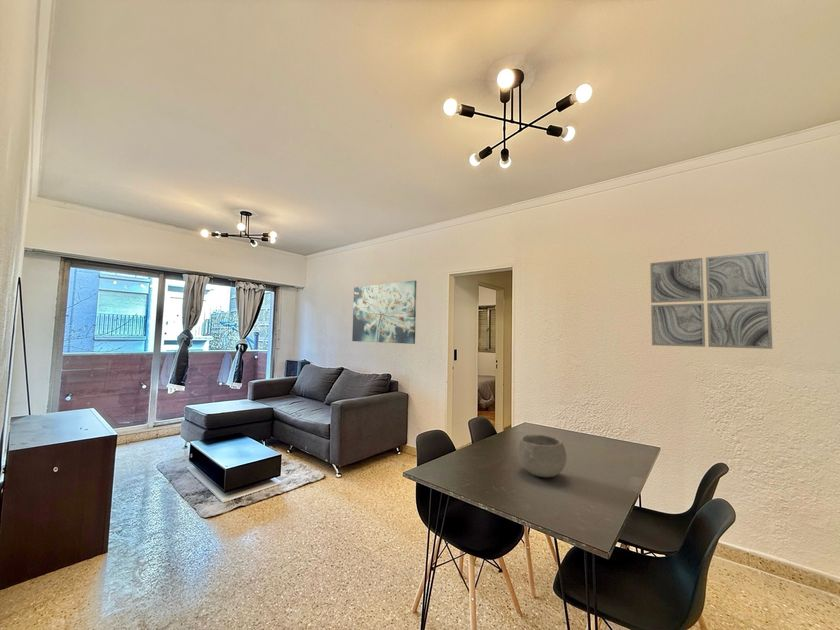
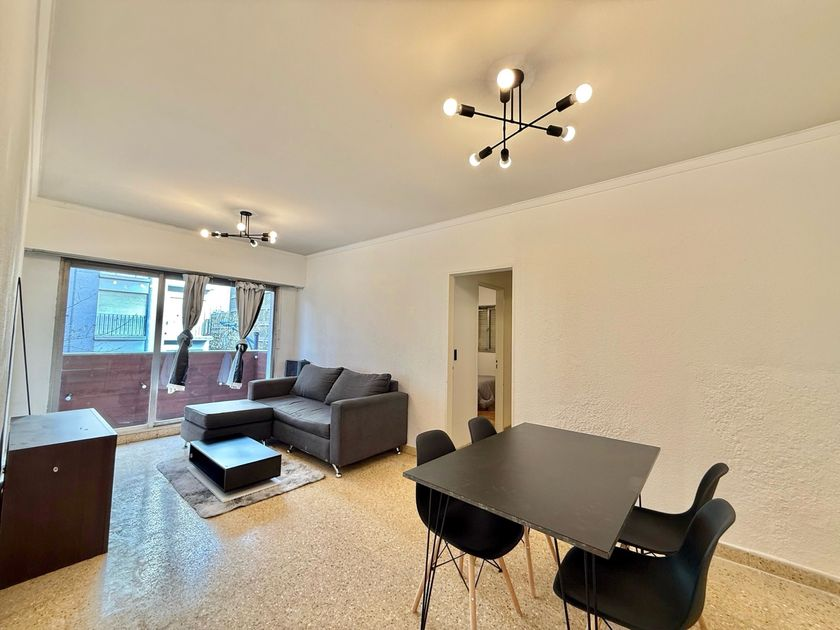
- bowl (541, 457)
- wall art (381, 313)
- wall art (707, 303)
